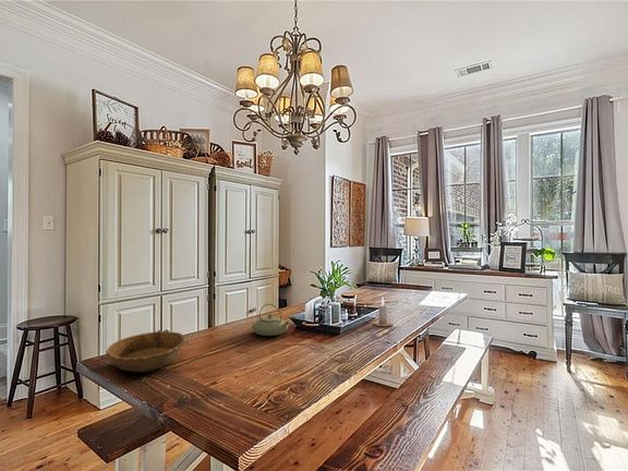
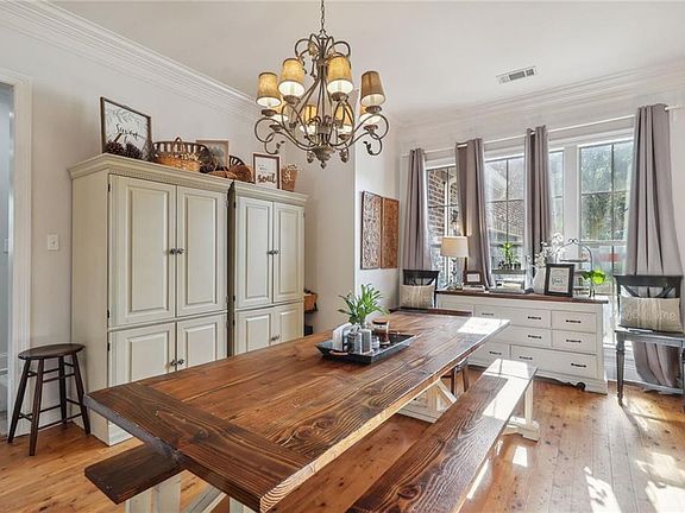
- candle (383, 310)
- decorative bowl (147, 352)
- teapot (271, 318)
